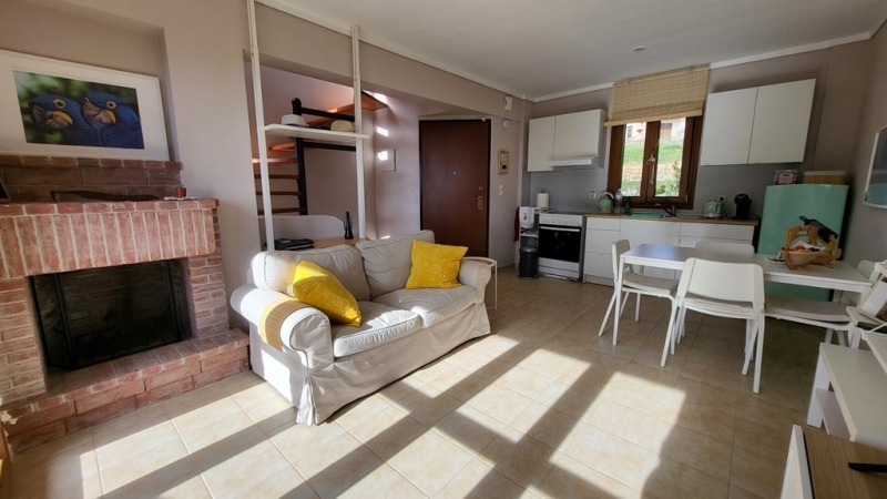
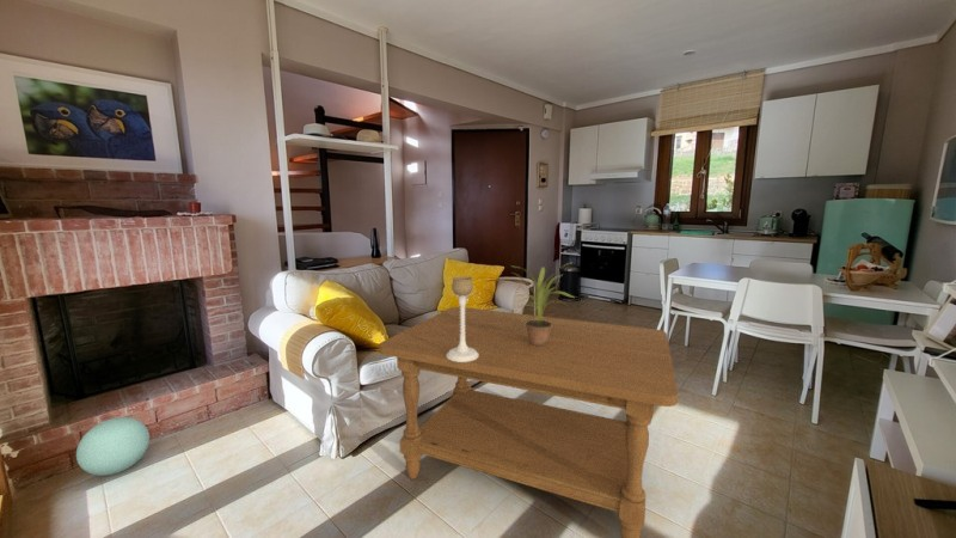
+ candle holder (461, 317)
+ potted plant (537, 302)
+ ball (114, 445)
+ coffee table (527, 404)
